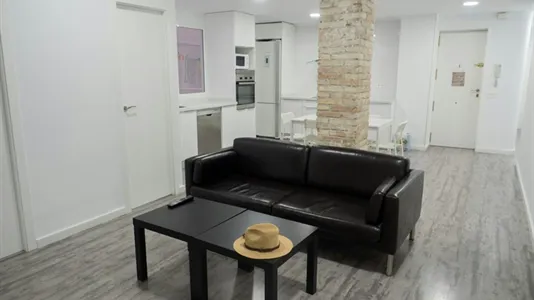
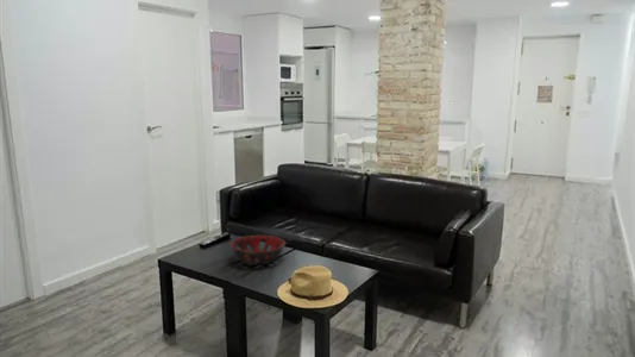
+ decorative bowl (258, 250)
